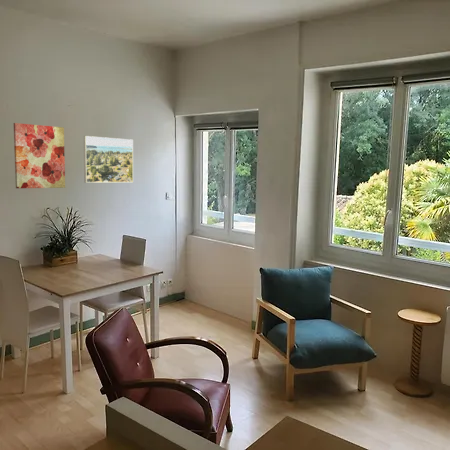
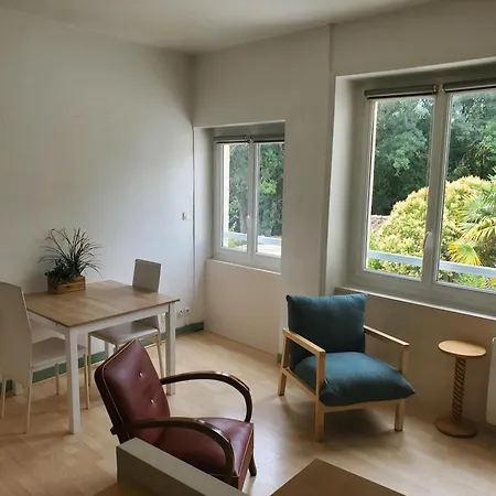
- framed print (109, 160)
- wall art (40, 156)
